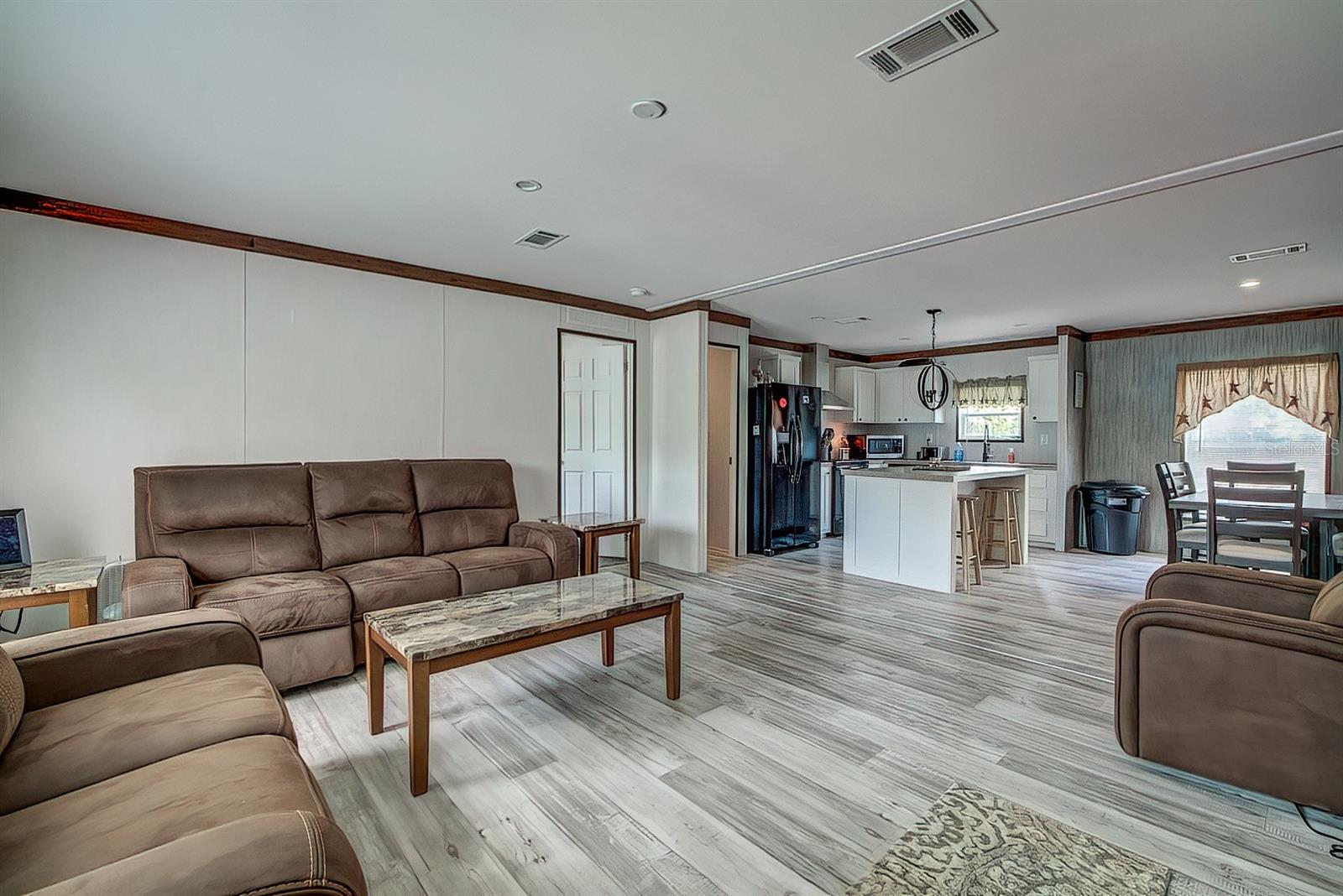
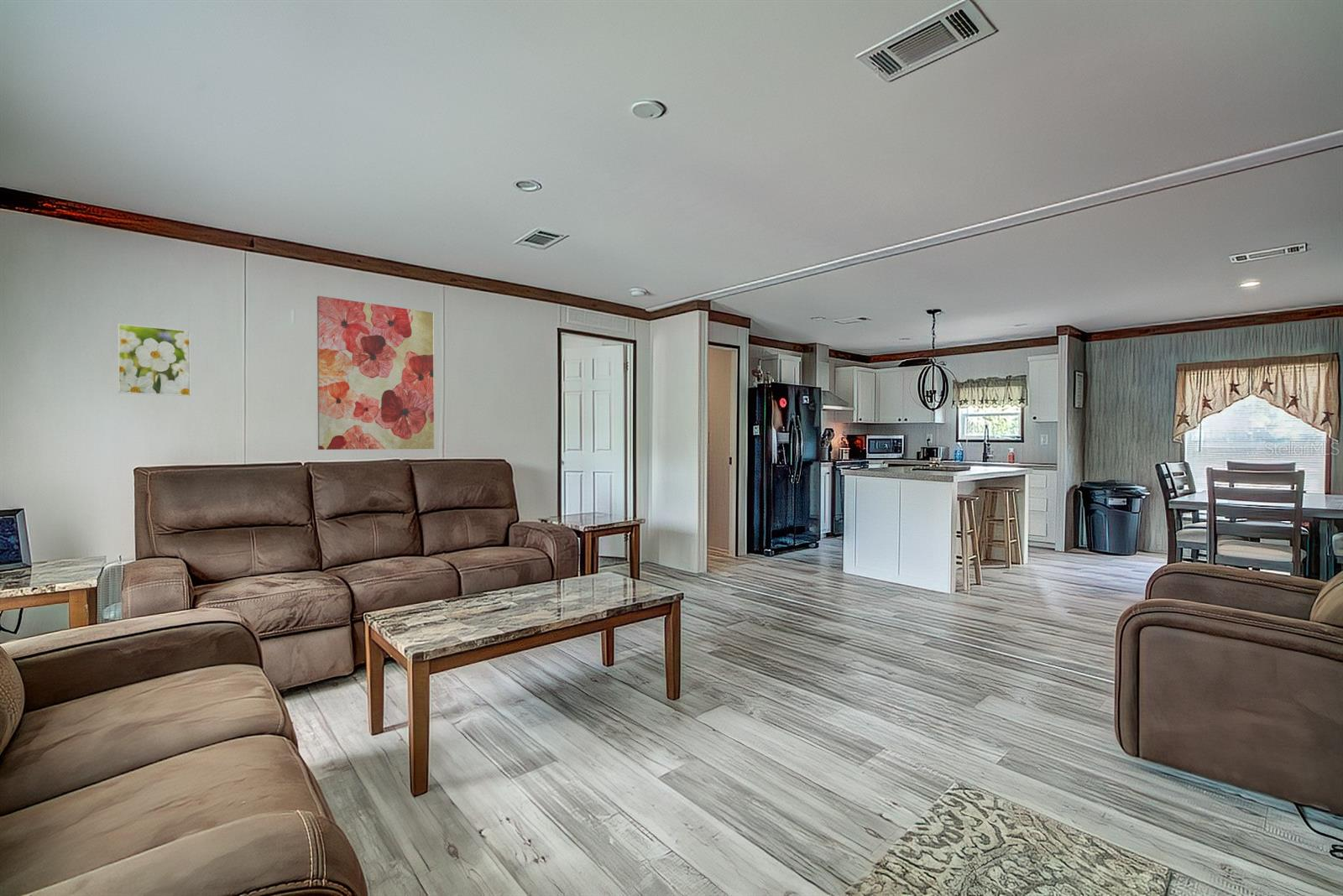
+ wall art (379, 377)
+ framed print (154, 361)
